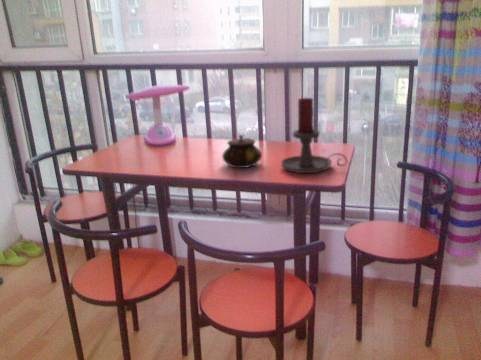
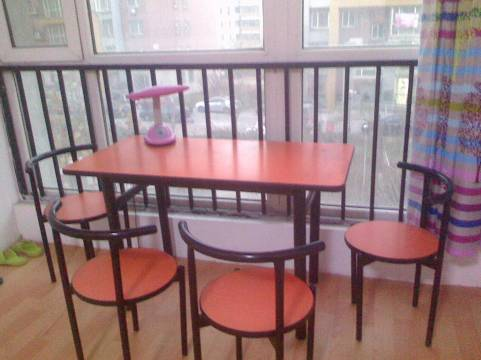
- teapot (241, 150)
- candle holder (313, 133)
